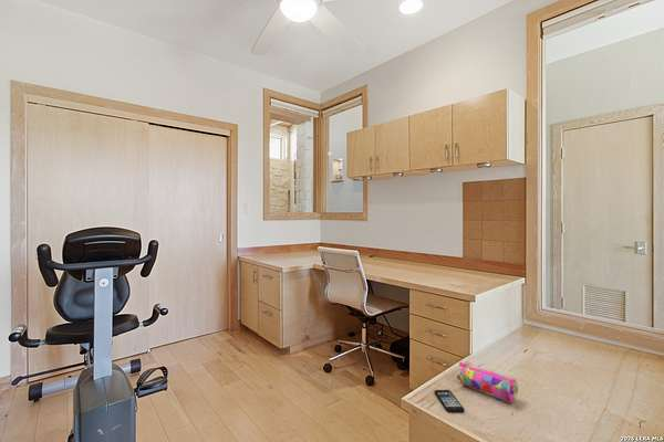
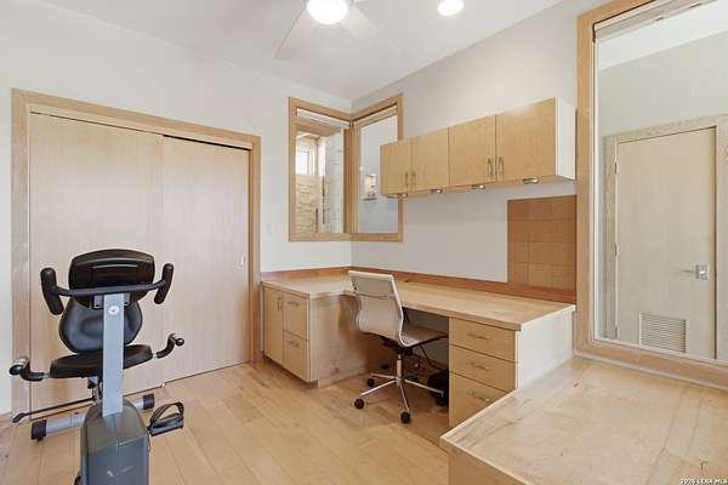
- smartphone (448, 400)
- pencil case (486, 381)
